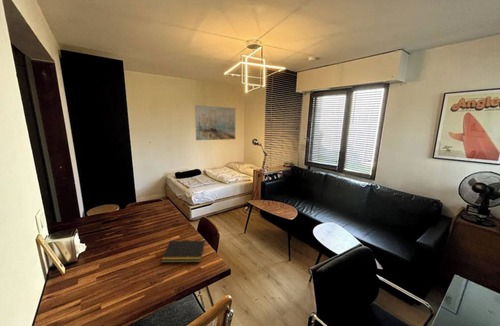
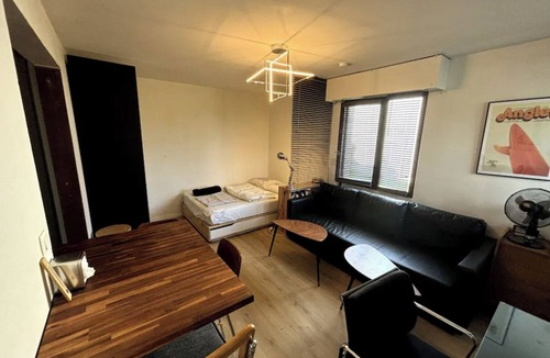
- wall art (216, 123)
- notepad (184, 250)
